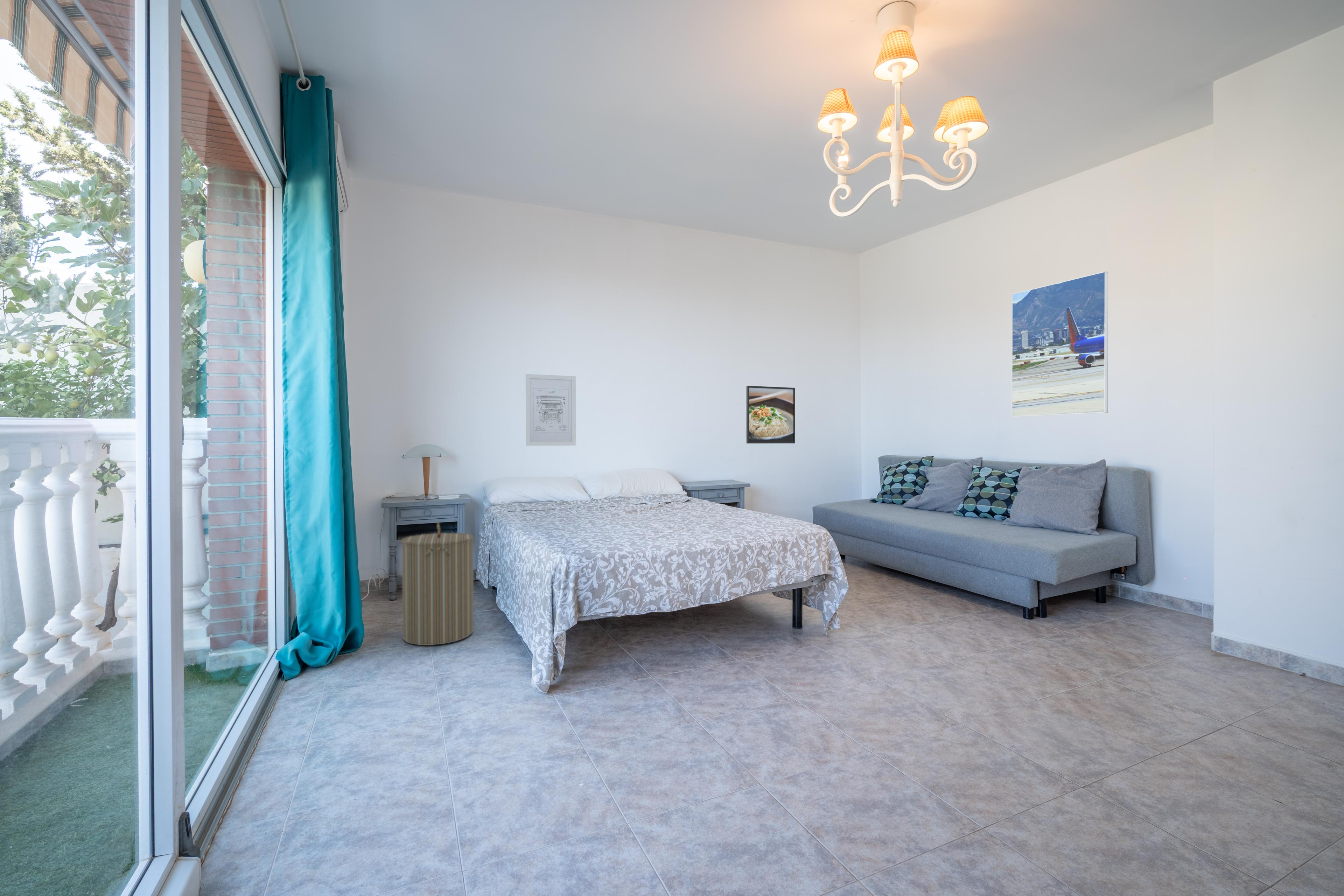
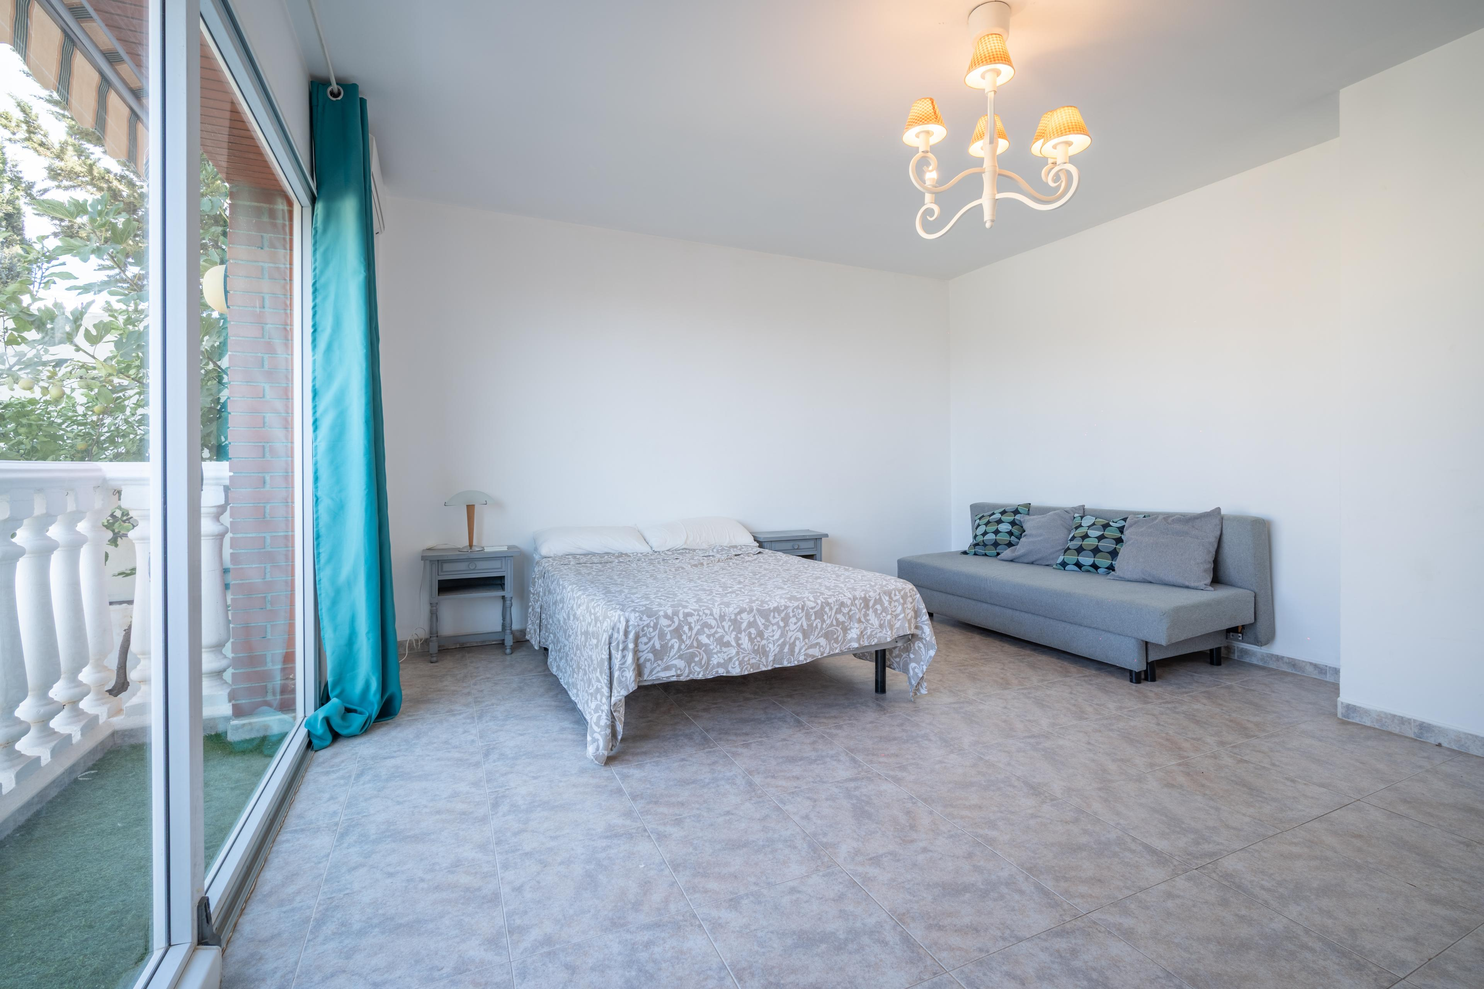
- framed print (771, 415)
- wall art (551, 410)
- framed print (1056, 349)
- laundry hamper (438, 578)
